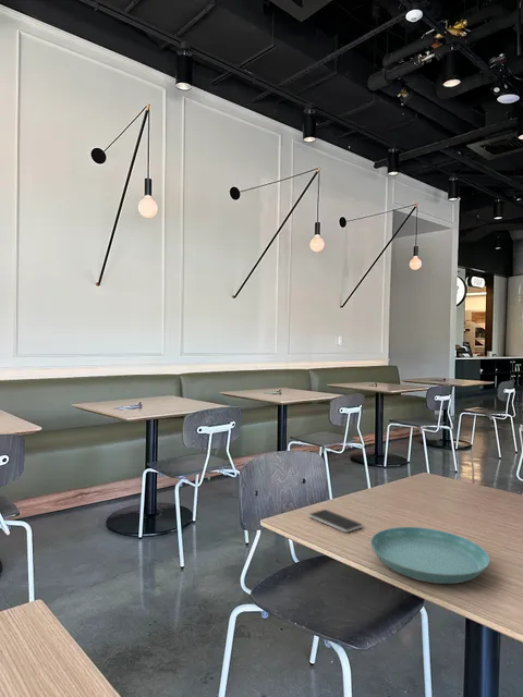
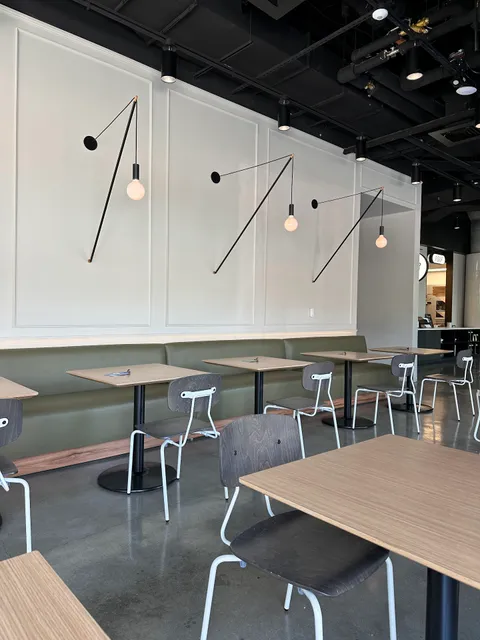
- smartphone (335, 519)
- saucer (427, 554)
